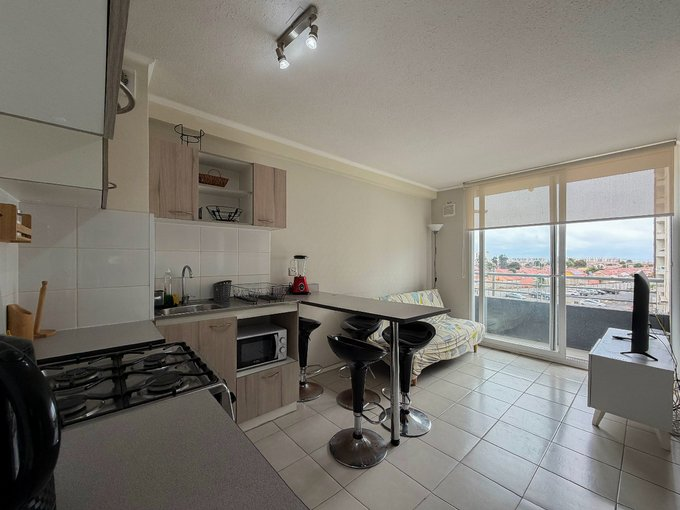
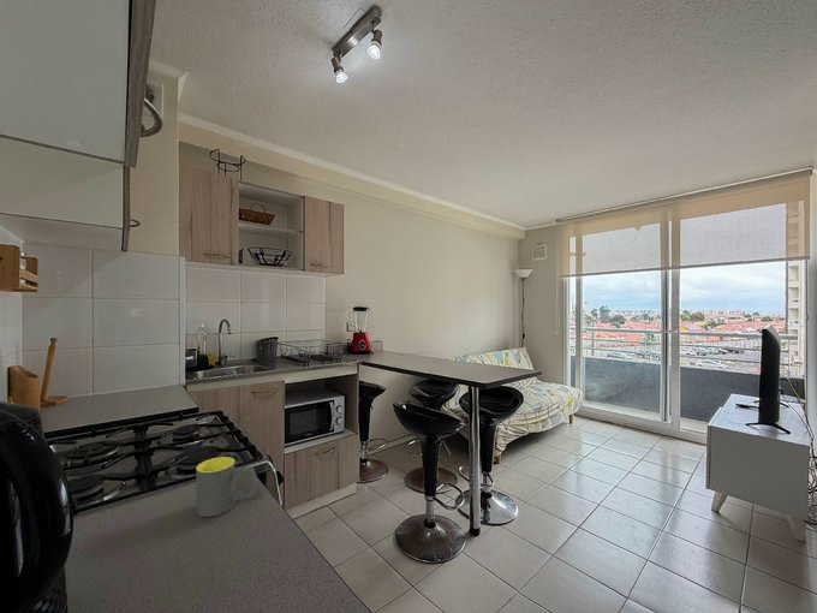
+ mug (227, 484)
